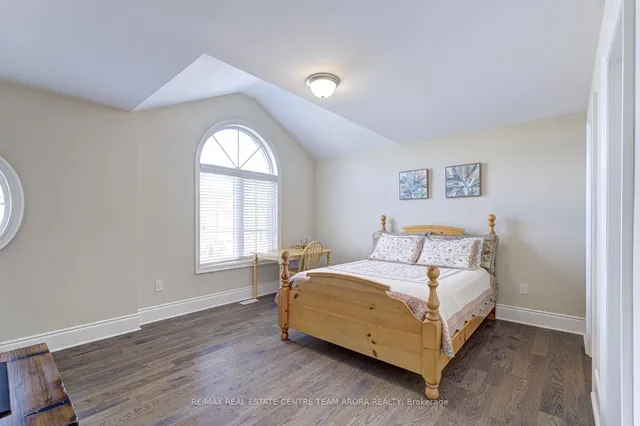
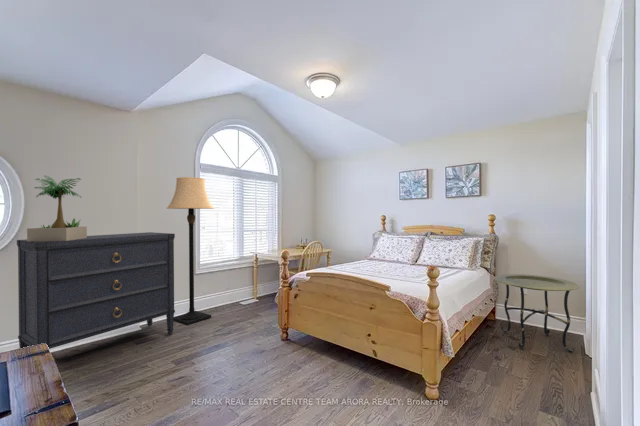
+ lamp (191, 248)
+ potted plant (61, 207)
+ side table (534, 311)
+ dresser (105, 291)
